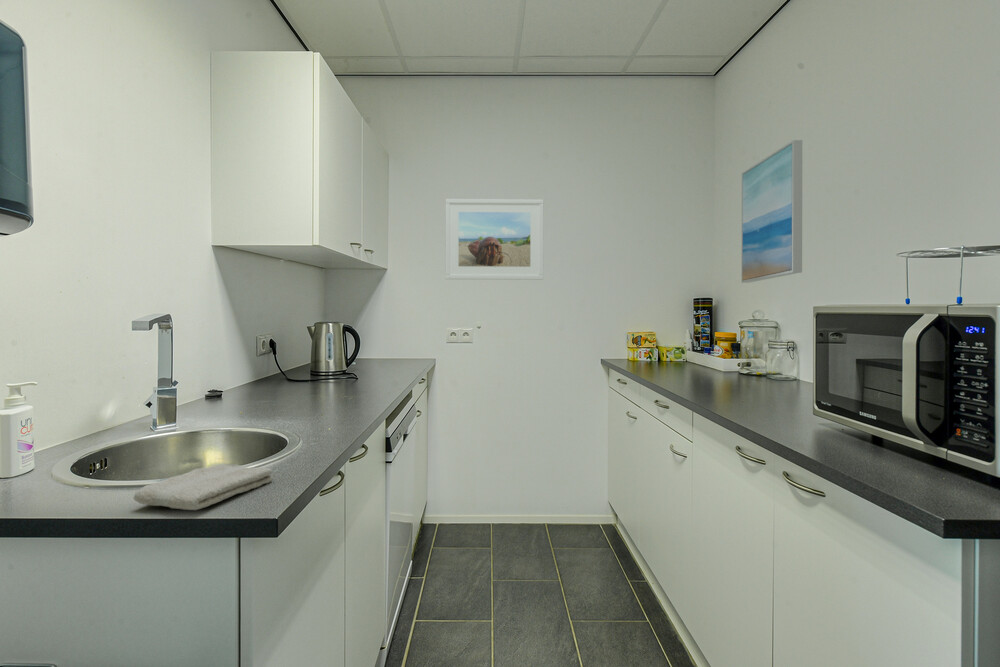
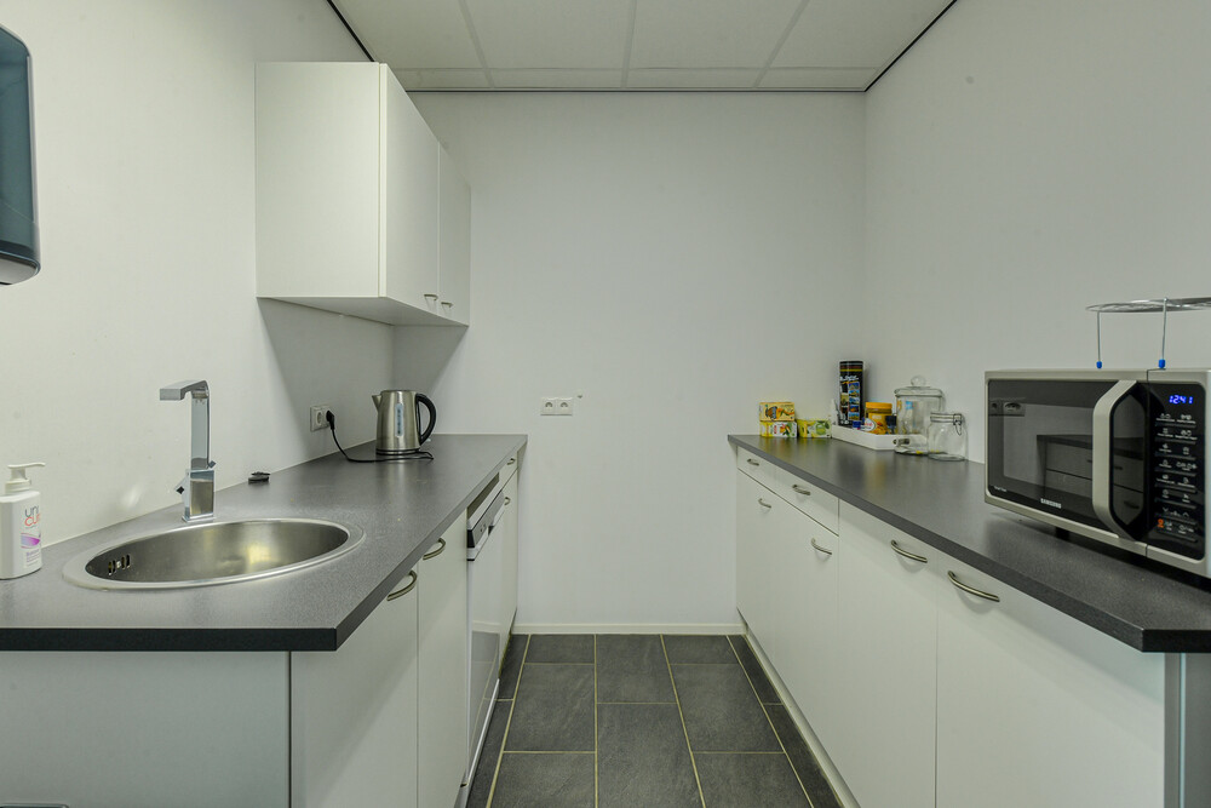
- wall art (769, 218)
- washcloth (210, 483)
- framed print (494, 239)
